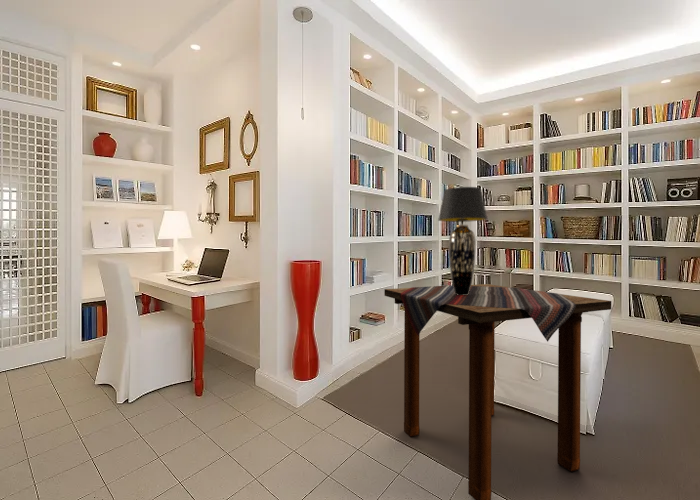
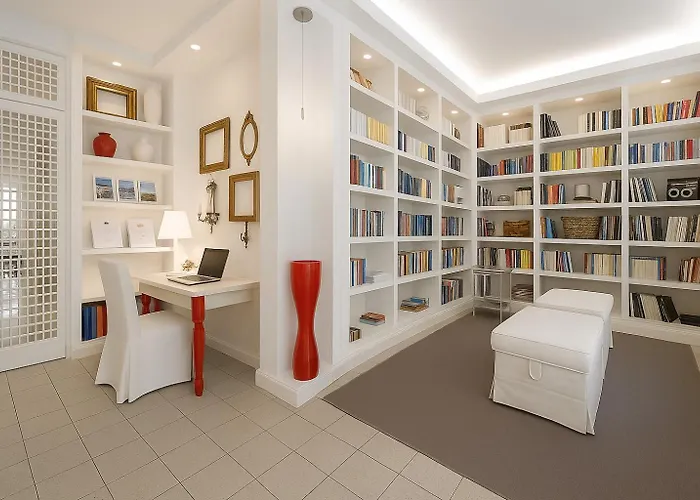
- table lamp (462, 241)
- side table (483, 371)
